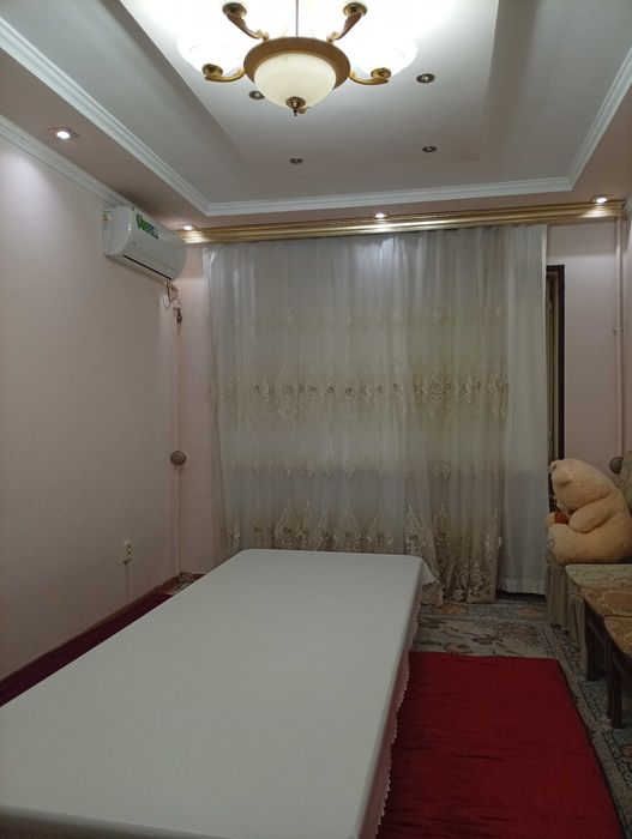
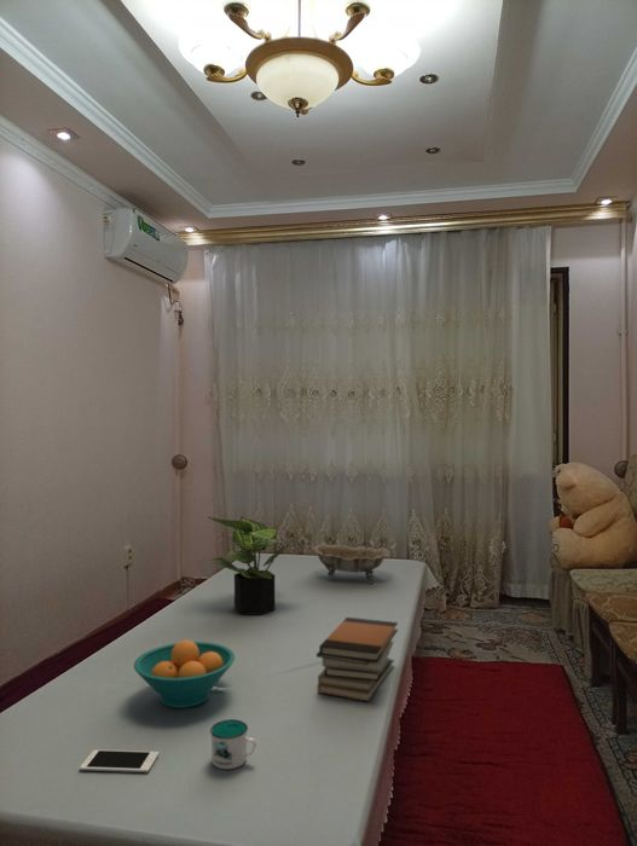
+ book stack (359, 655)
+ cell phone (120, 760)
+ fruit bowl (185, 670)
+ mug (233, 744)
+ potted plant (247, 560)
+ decorative bowl (351, 562)
